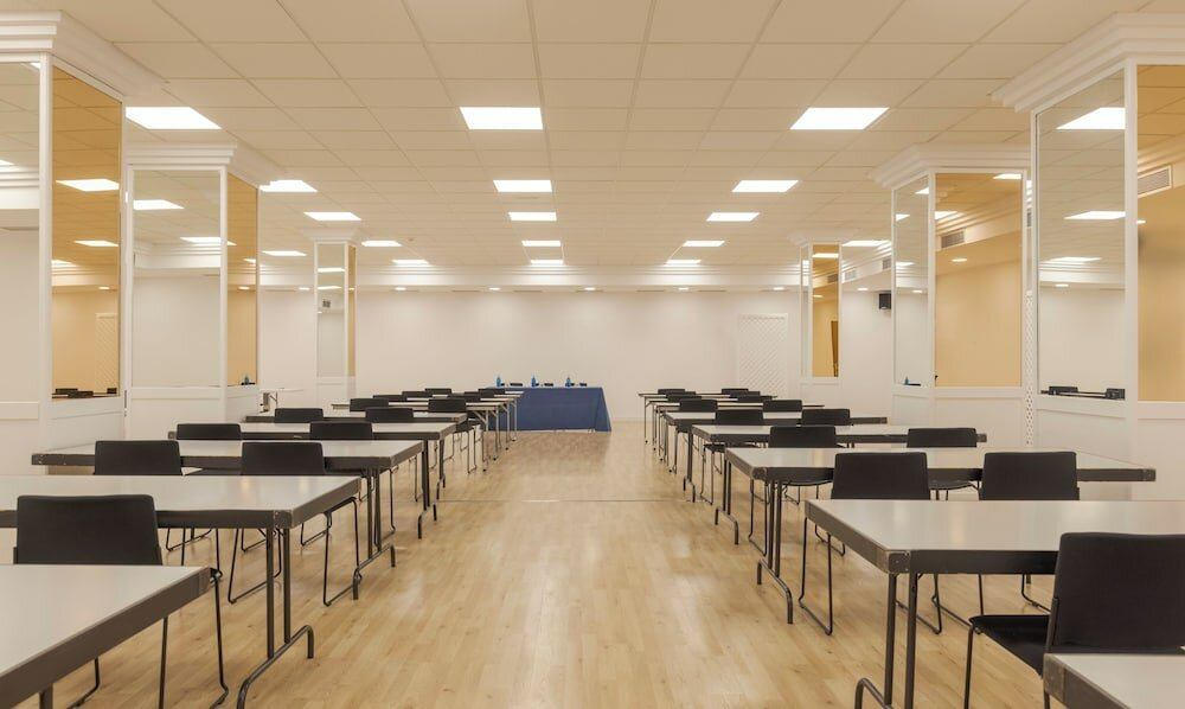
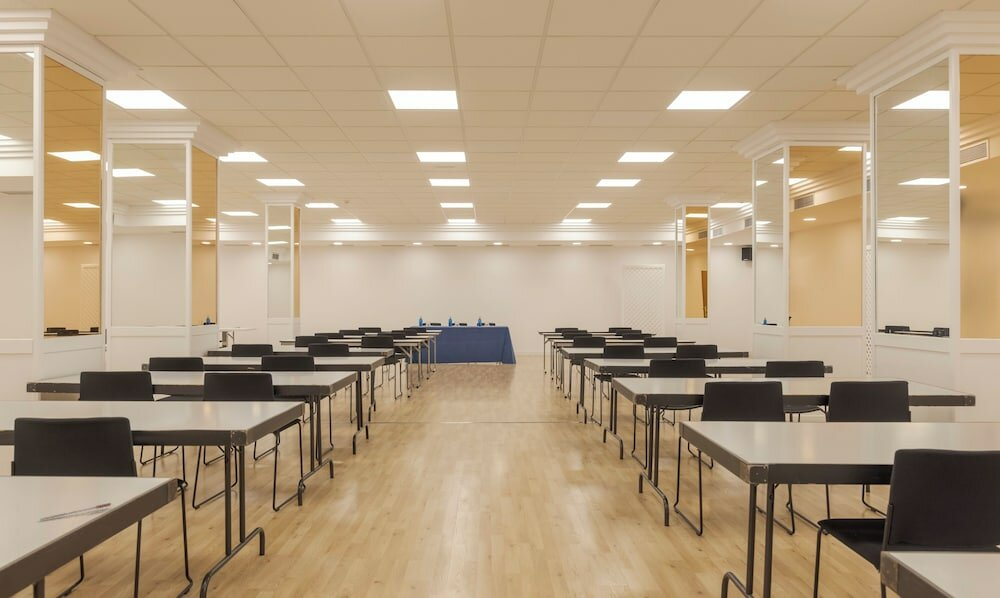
+ pen (76, 511)
